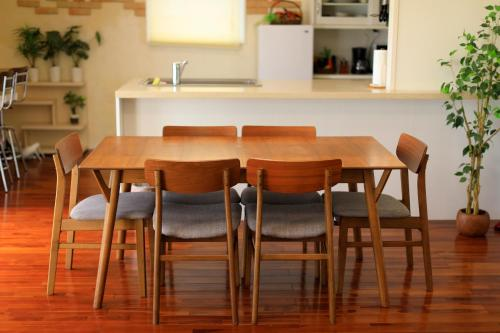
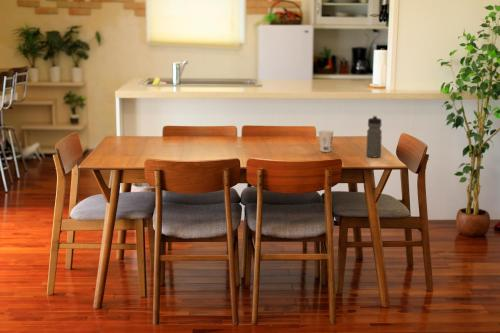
+ water bottle (374, 136)
+ cup (325, 141)
